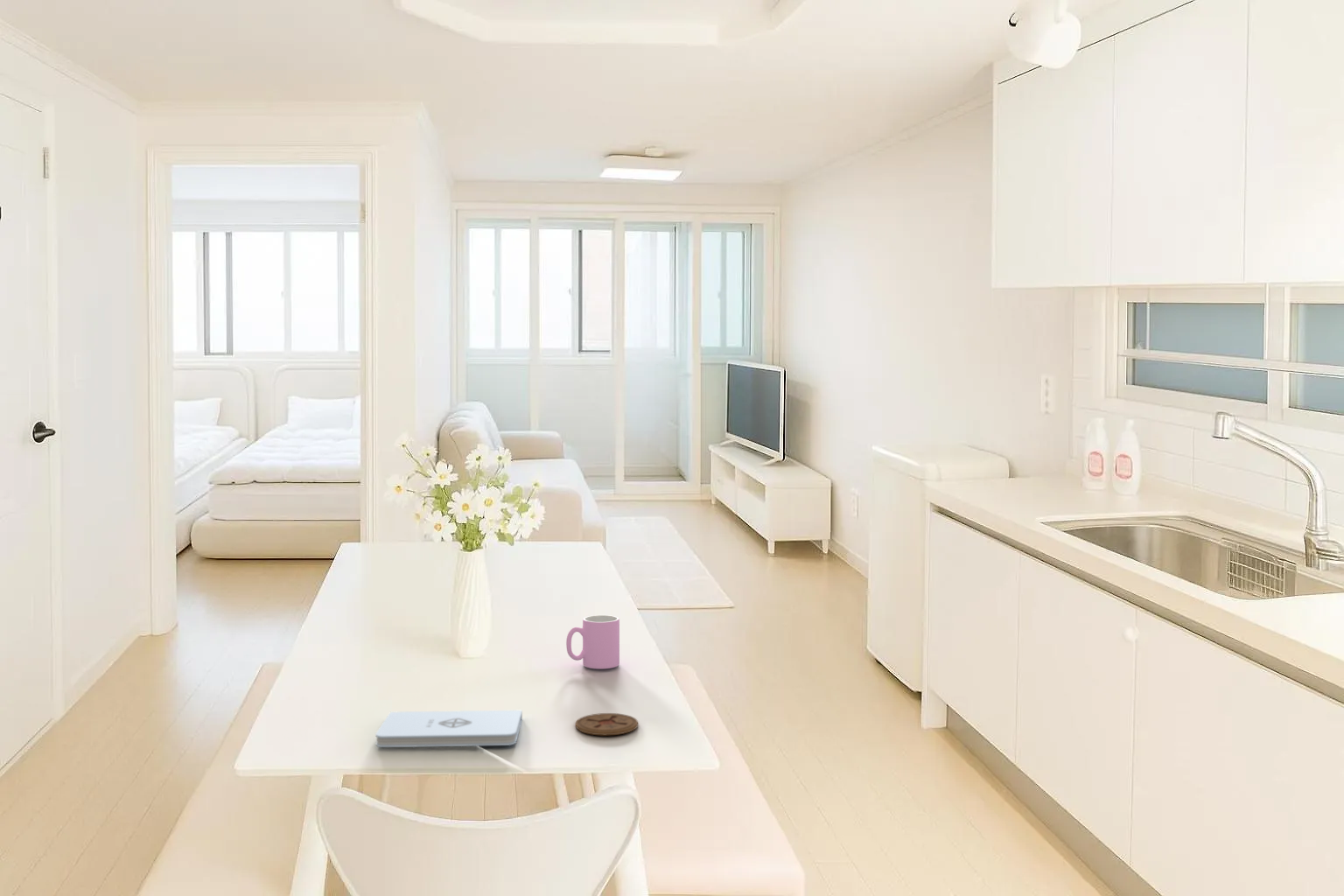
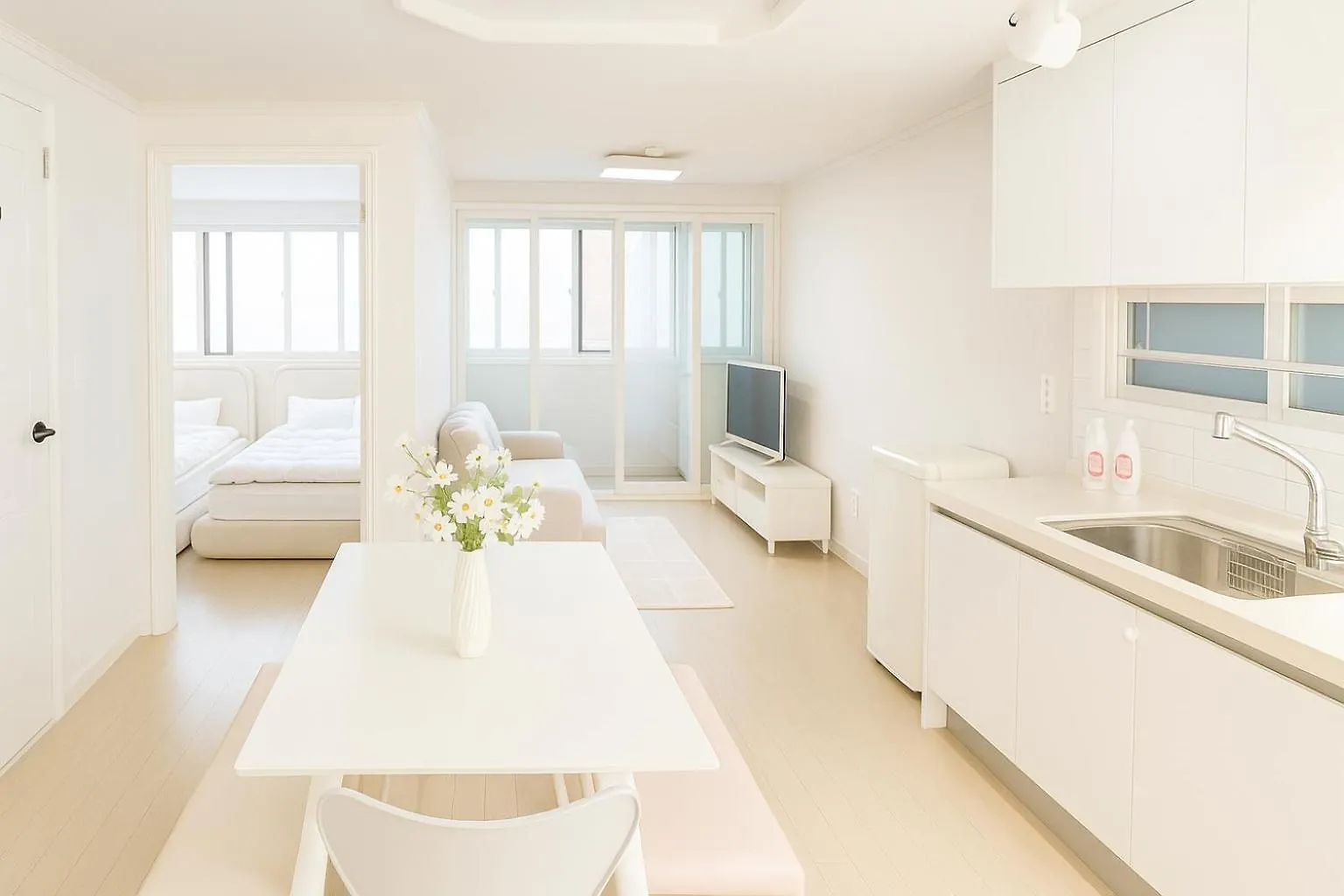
- coaster (606, 724)
- notepad (451, 728)
- cup (592, 642)
